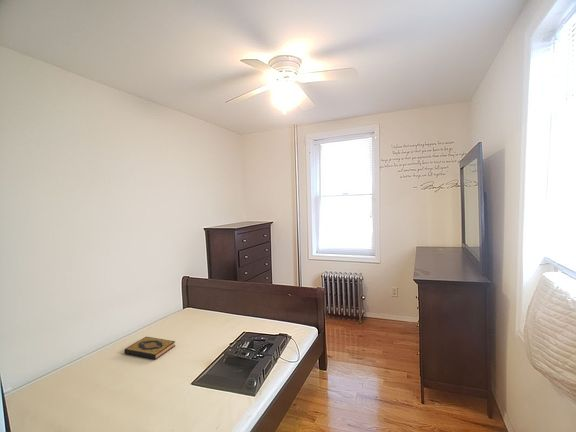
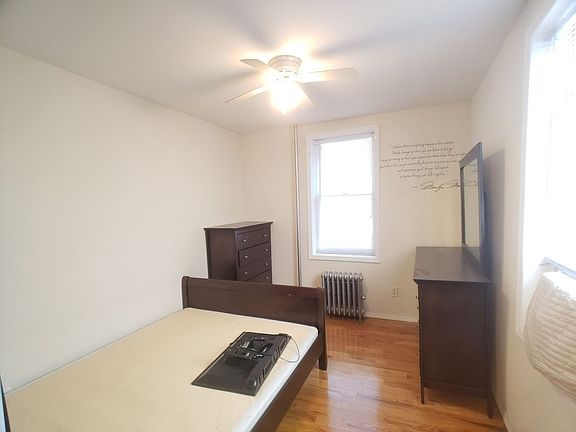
- hardback book (150, 347)
